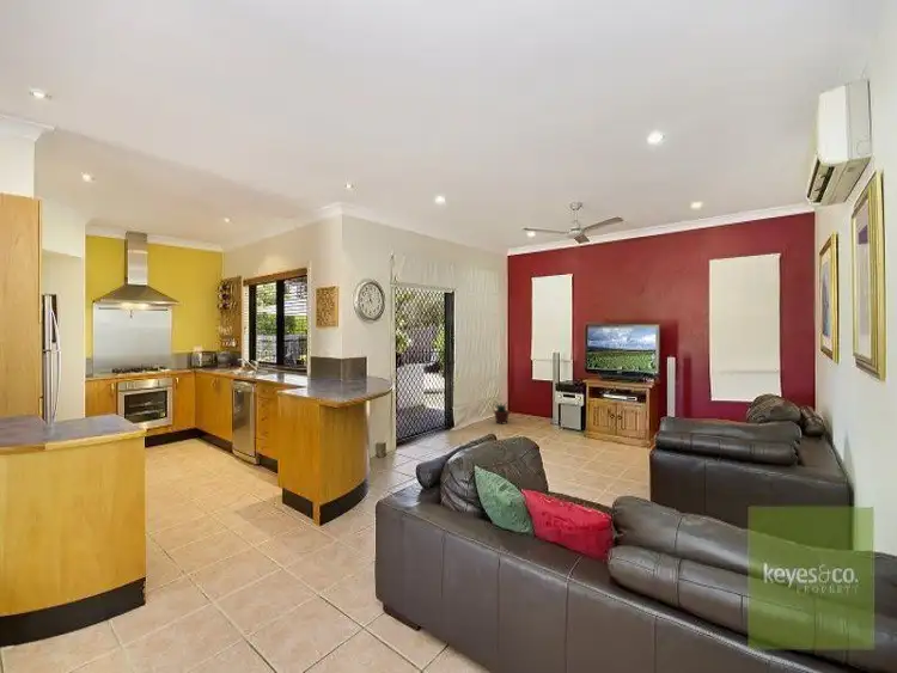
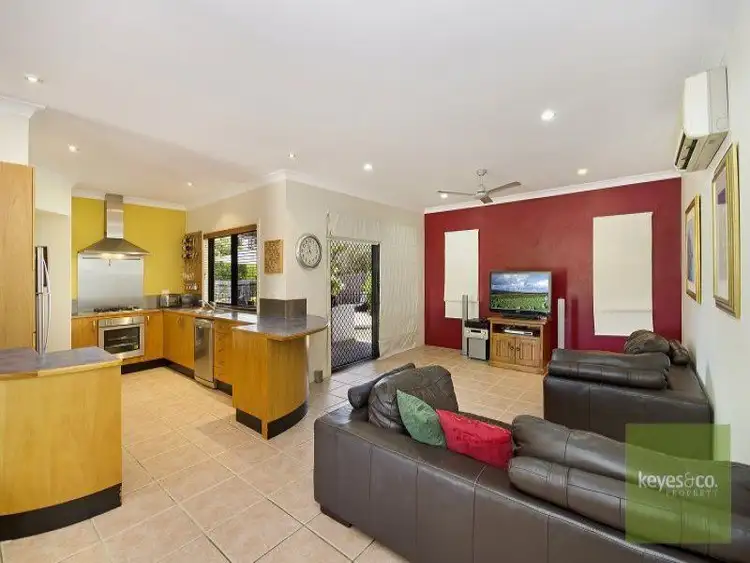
- potted plant (499, 412)
